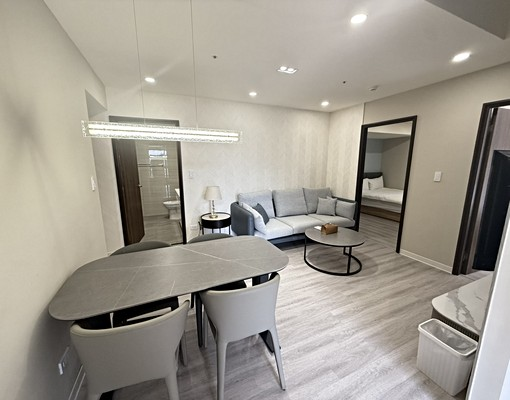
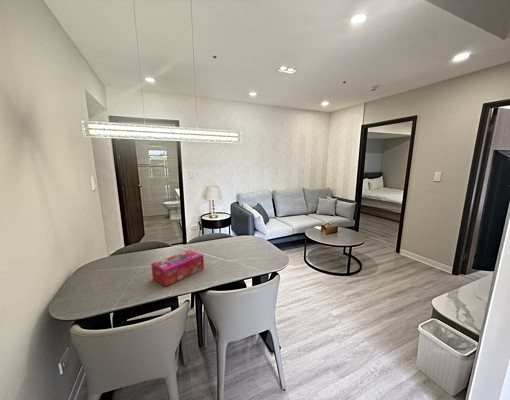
+ tissue box (179, 266)
